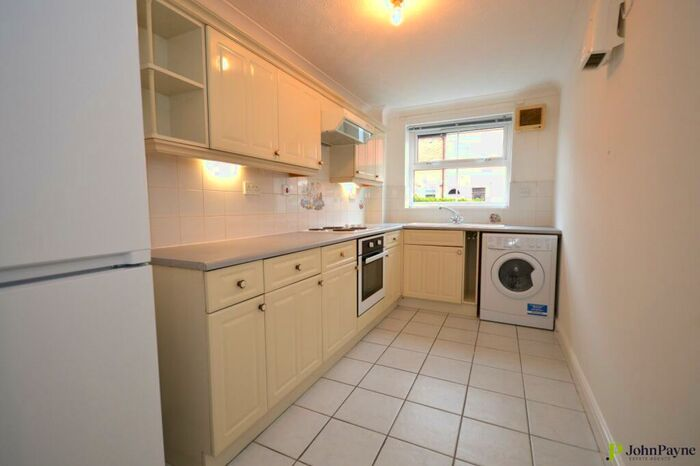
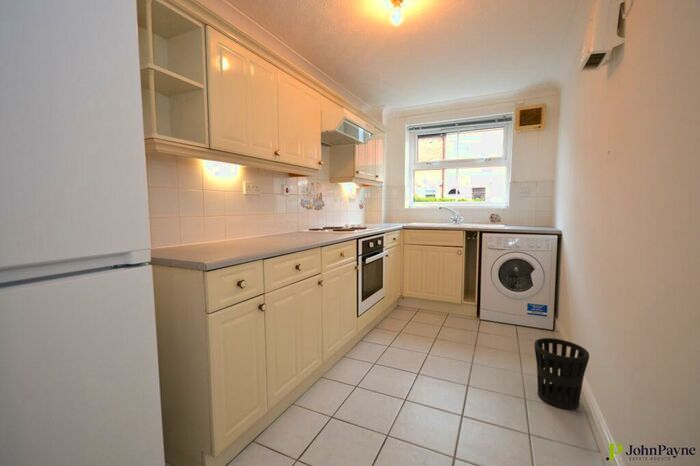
+ wastebasket (560, 373)
